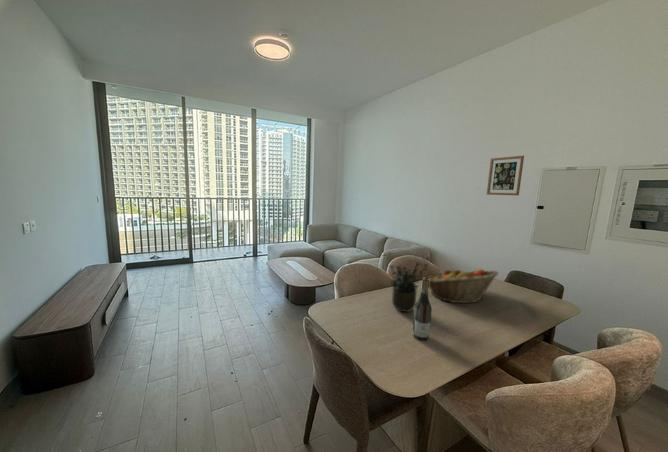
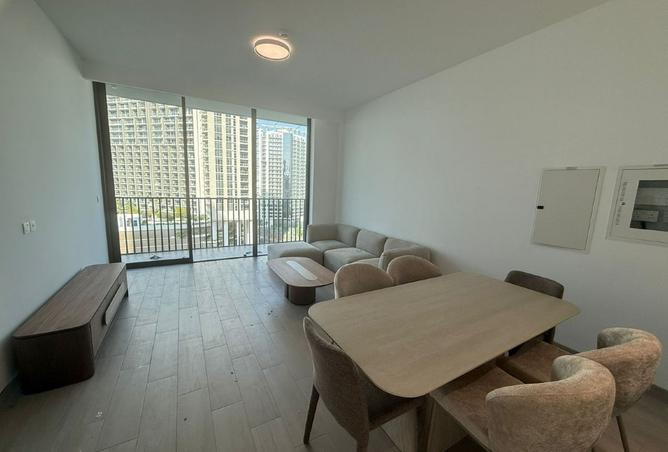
- wall art (504, 176)
- potted plant (406, 283)
- wine bottle (423, 307)
- fruit basket (460, 281)
